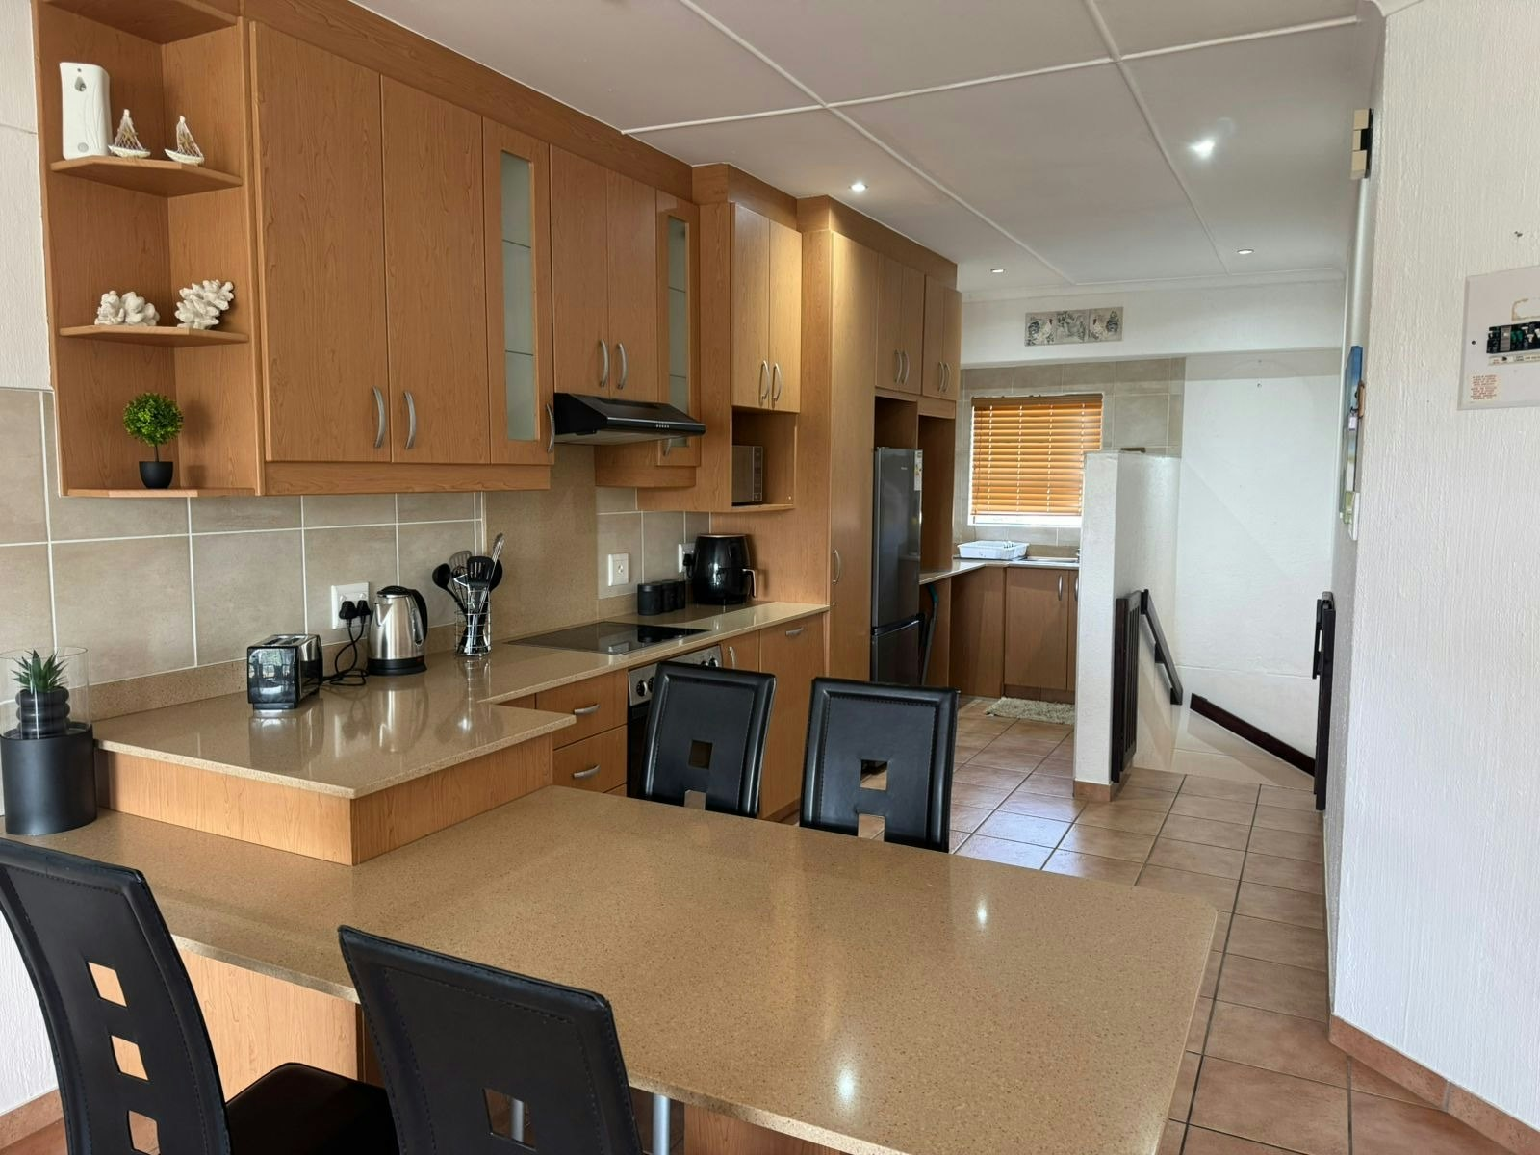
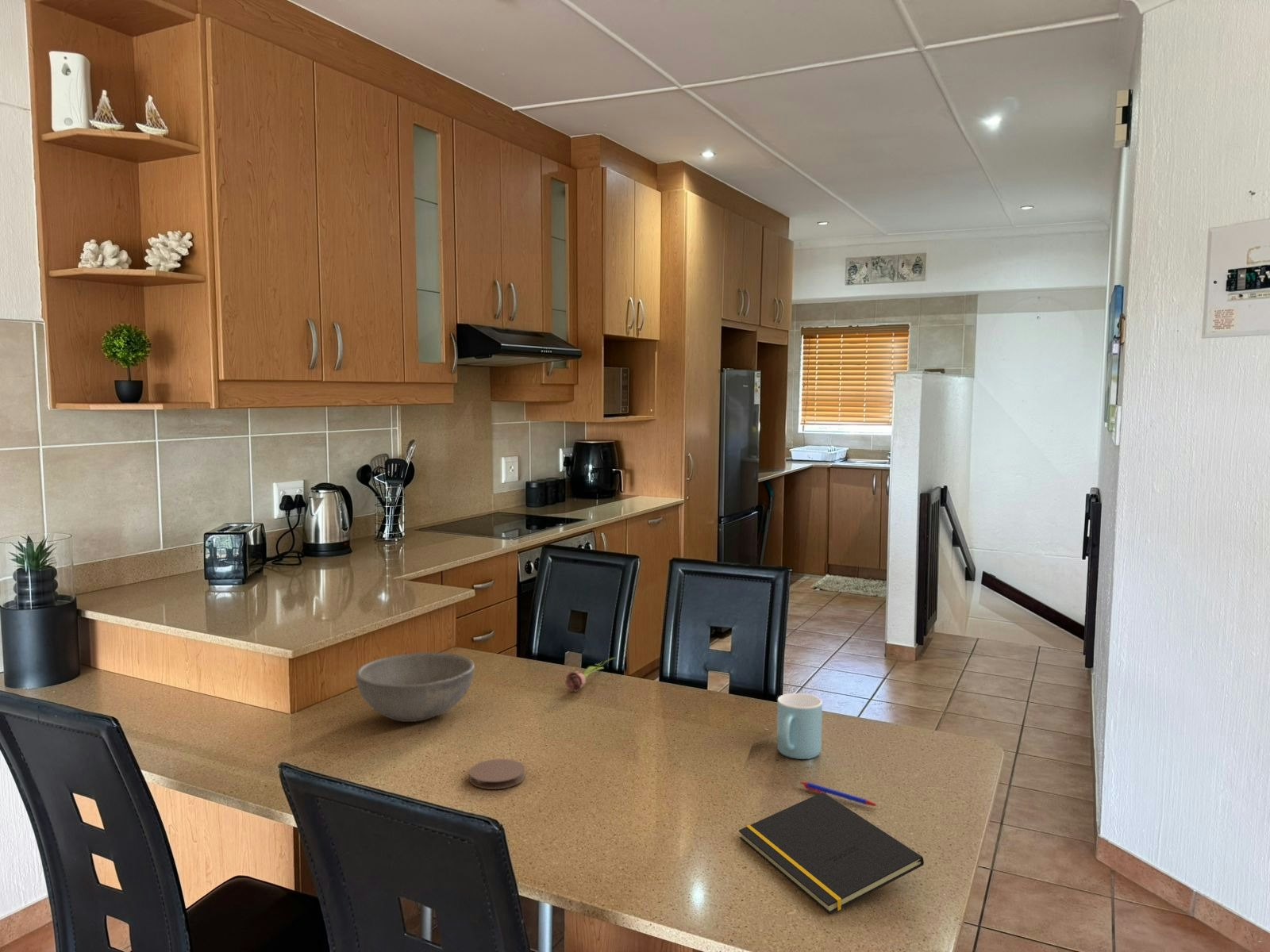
+ pen (838, 793)
+ bowl (415, 690)
+ flower (595, 670)
+ mug (796, 728)
+ coaster (497, 774)
+ notepad (826, 846)
